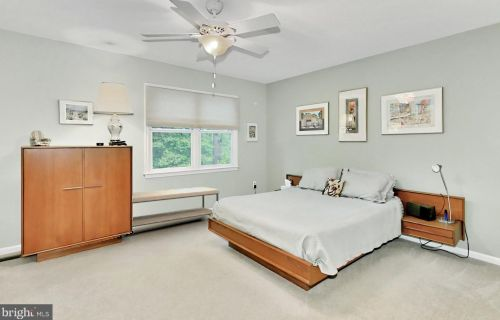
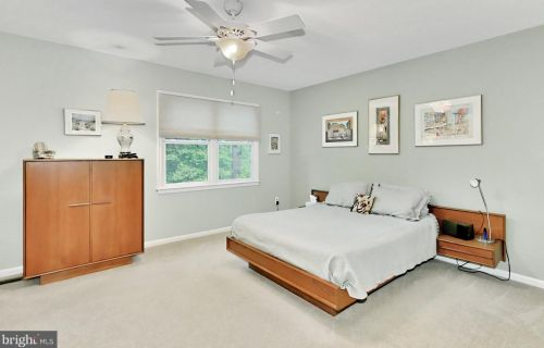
- storage bench (169, 212)
